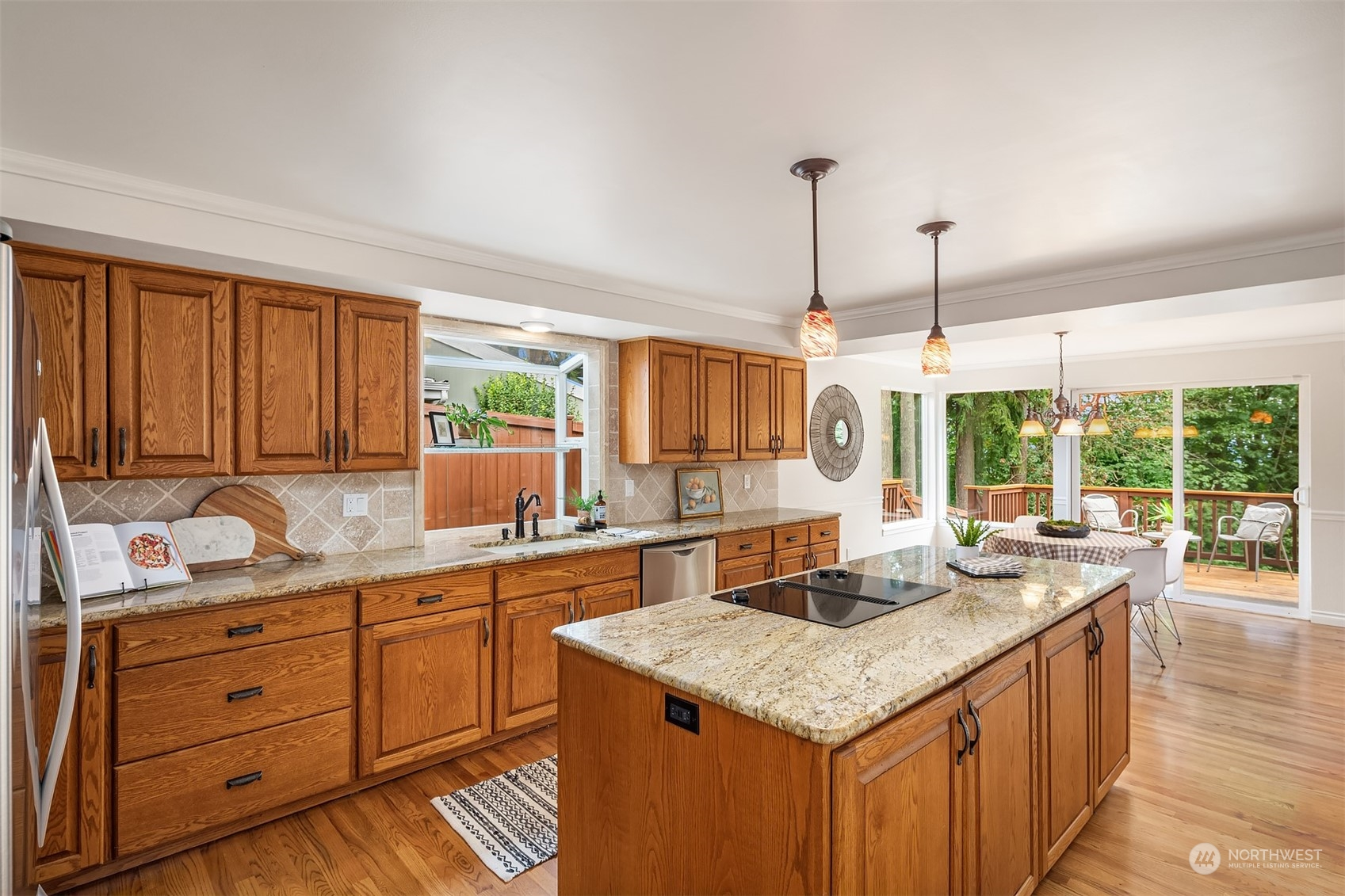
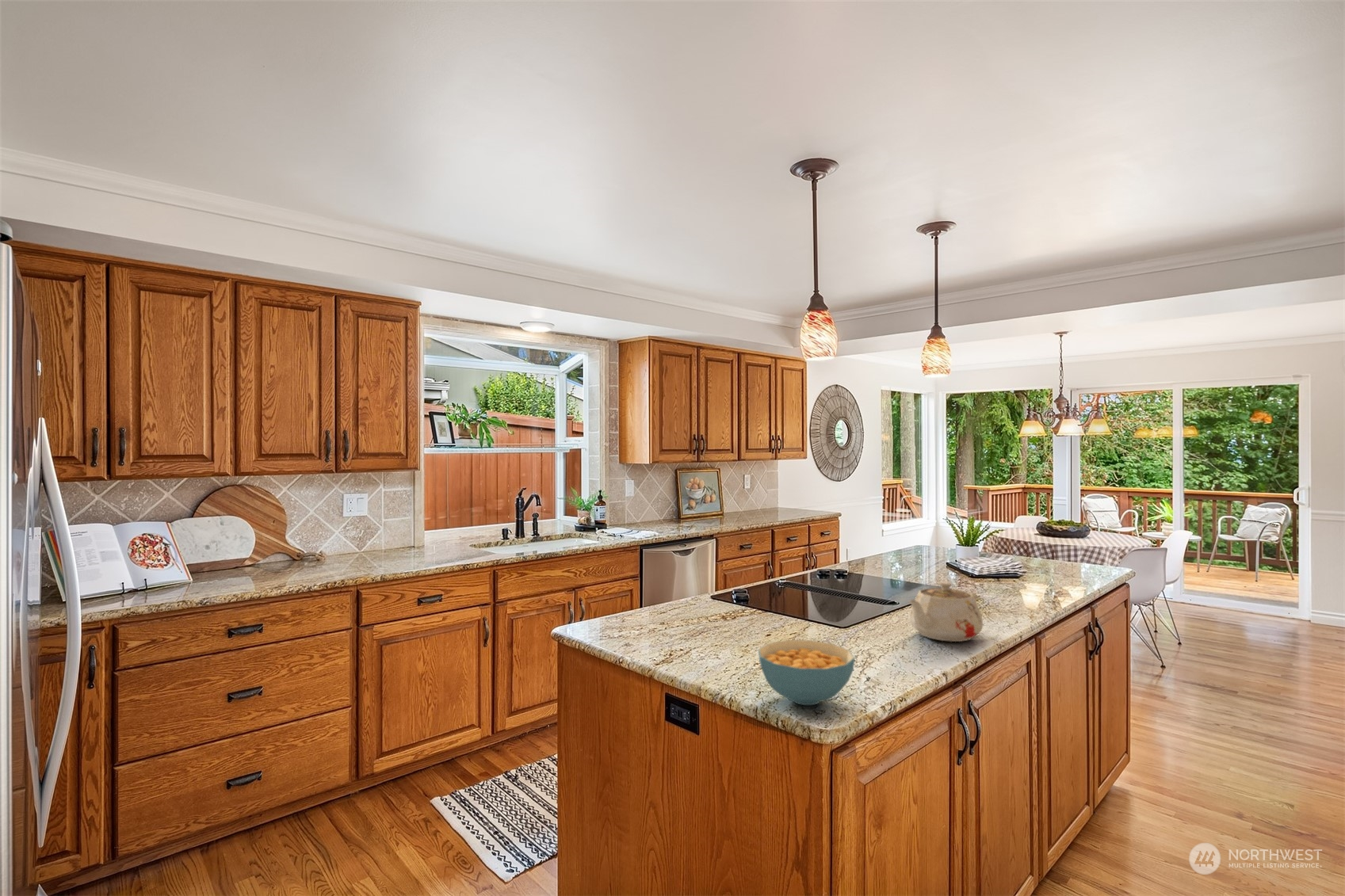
+ cereal bowl (805, 677)
+ teapot (943, 609)
